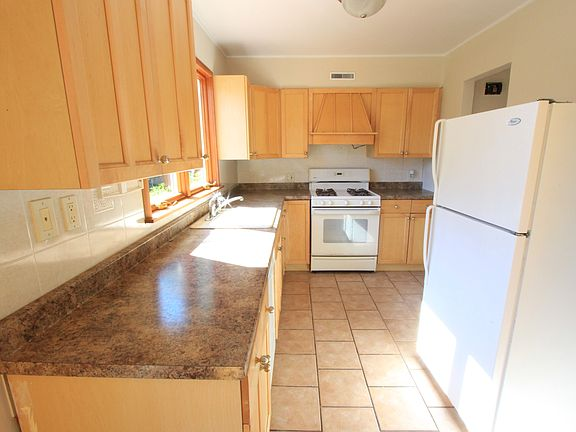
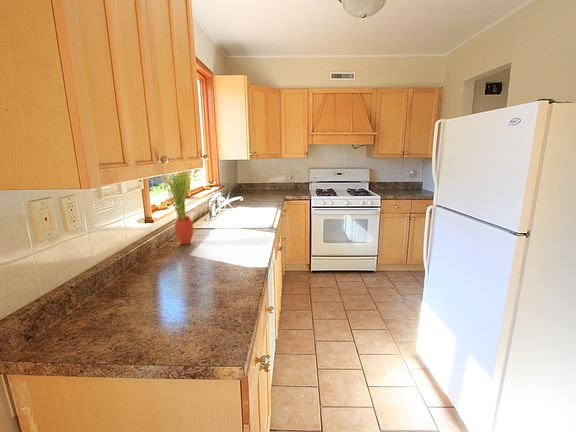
+ potted plant (180, 204)
